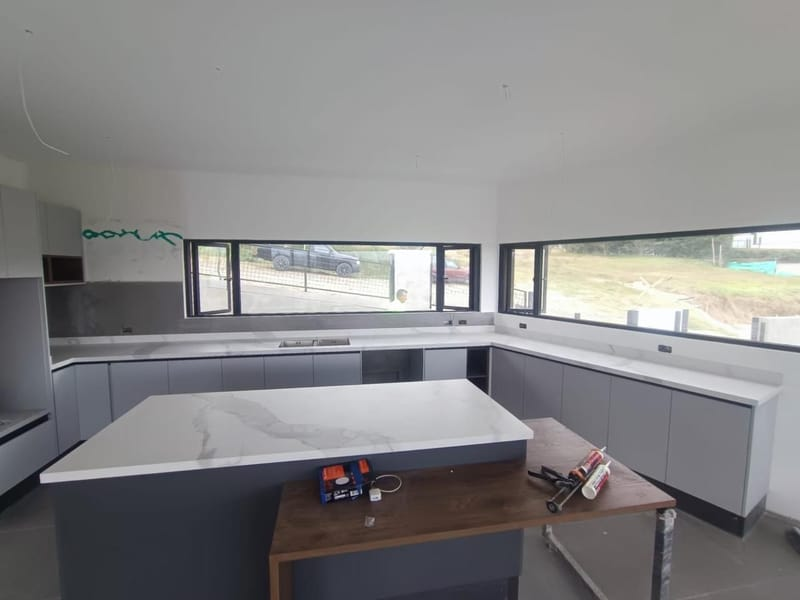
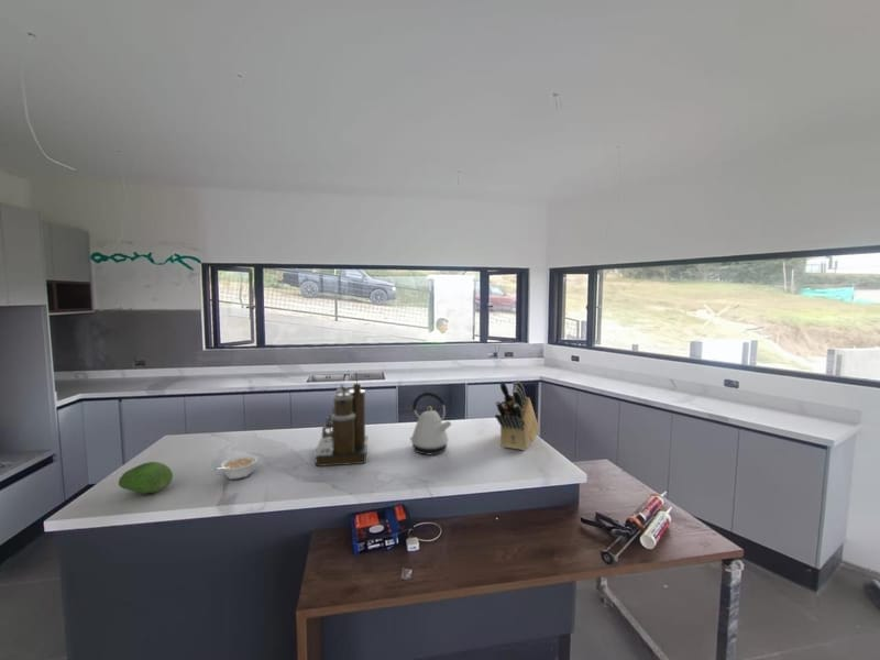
+ kettle (430, 421)
+ legume (239, 466)
+ fruit (145, 477)
+ coffee maker (342, 413)
+ knife block (518, 409)
